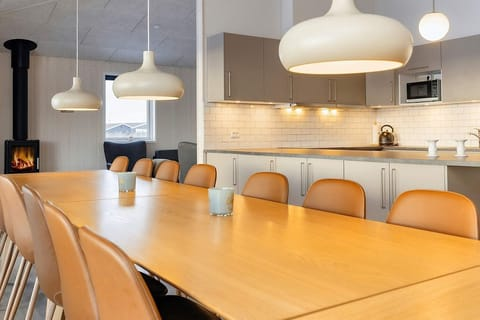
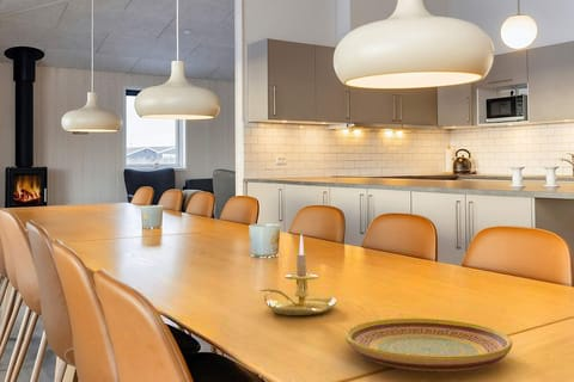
+ candle holder (297, 272)
+ plate (426, 345)
